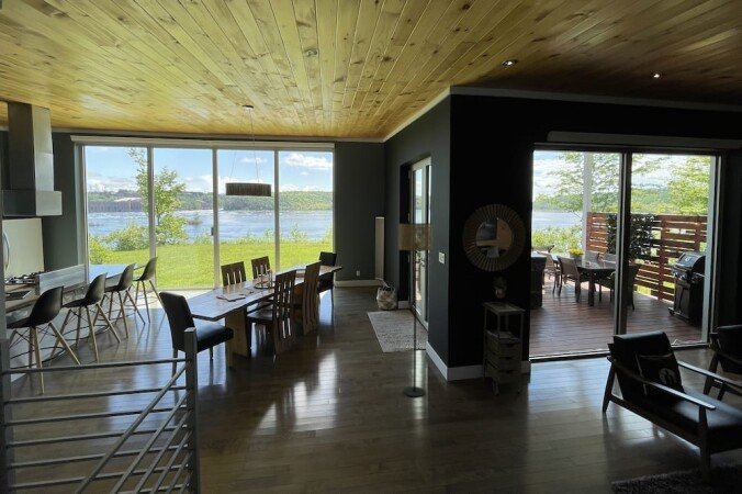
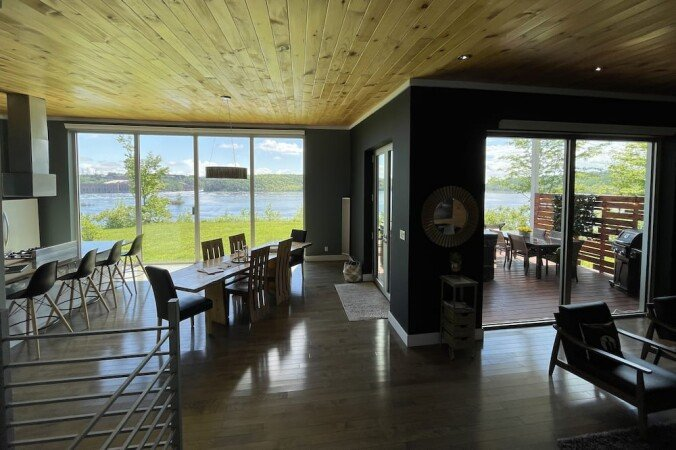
- floor lamp (415, 308)
